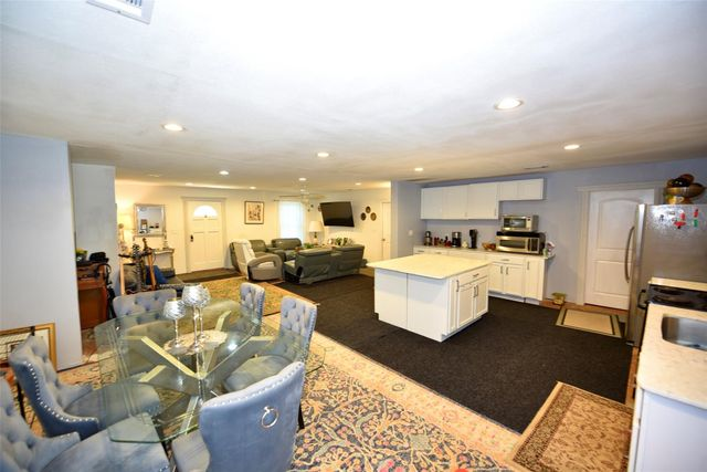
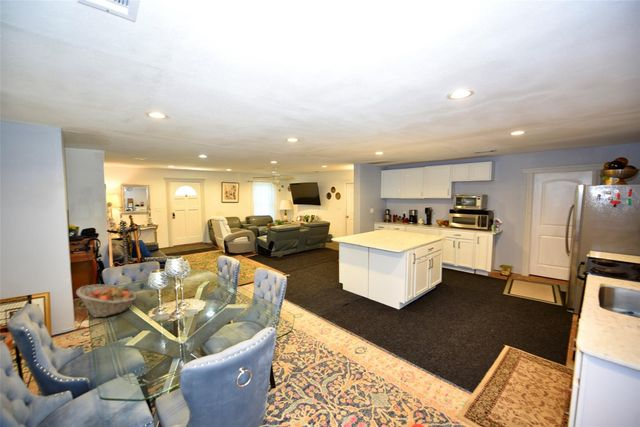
+ fruit basket (107, 297)
